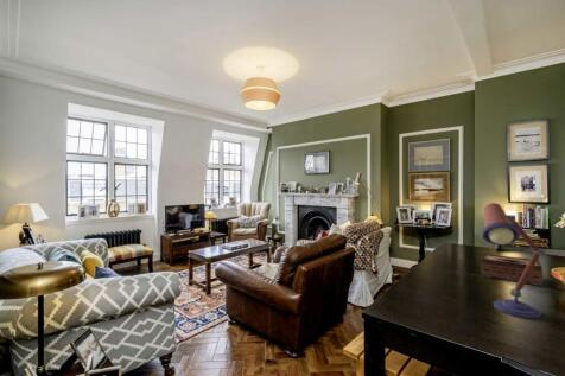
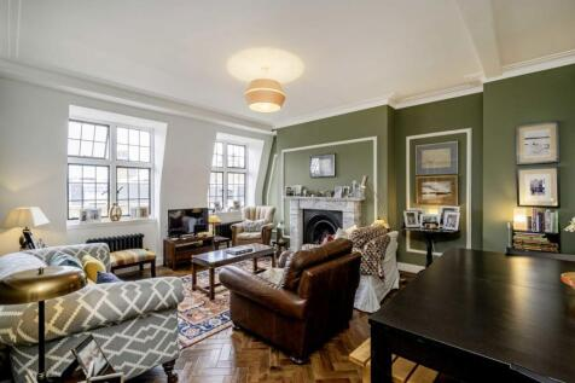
- desk lamp (527, 265)
- tissue box (509, 268)
